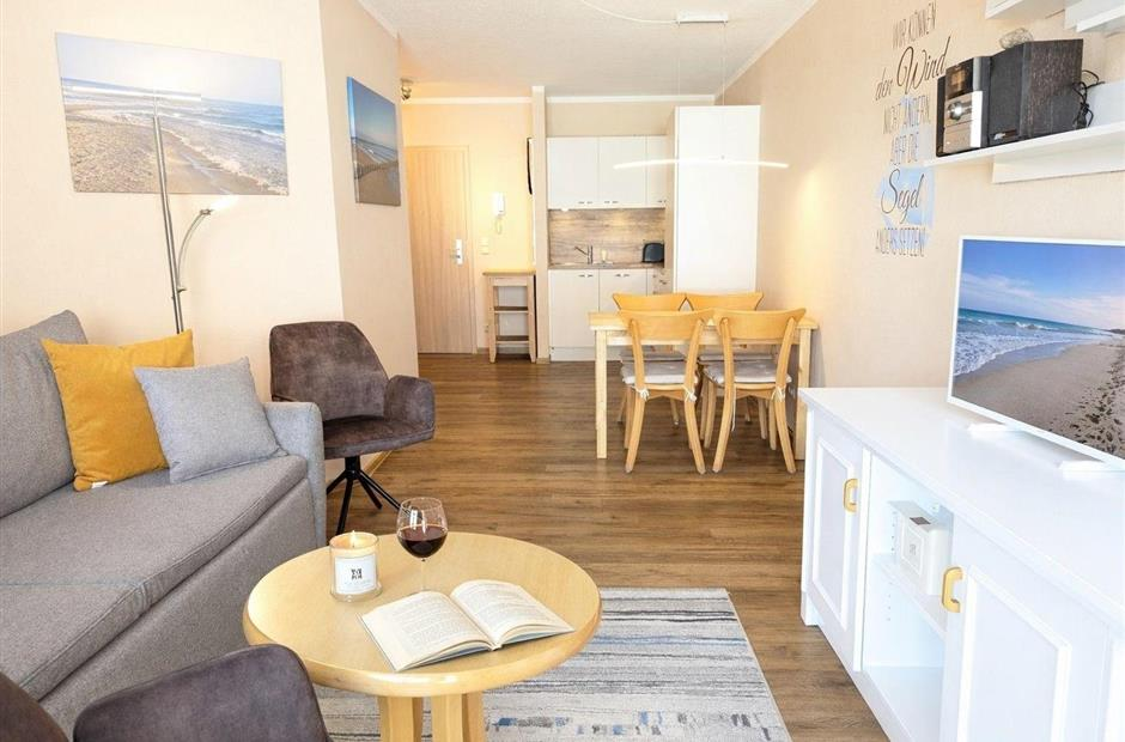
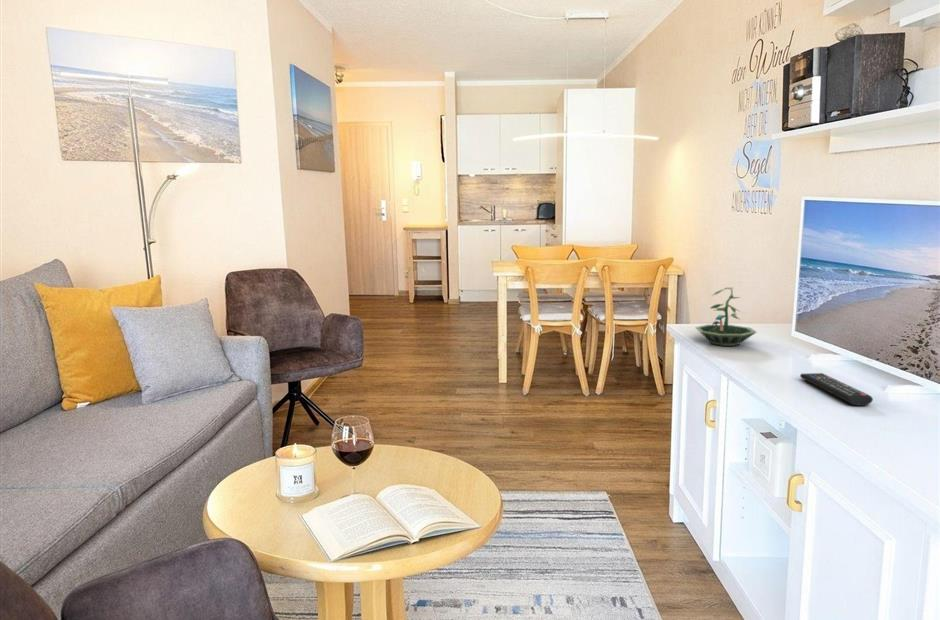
+ remote control (833, 387)
+ terrarium (727, 300)
